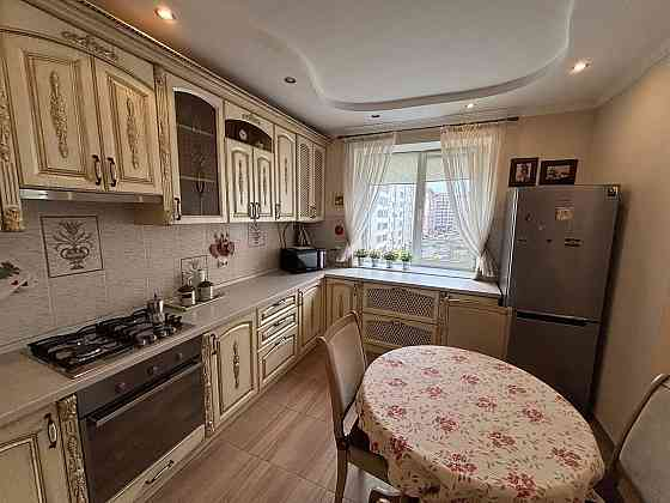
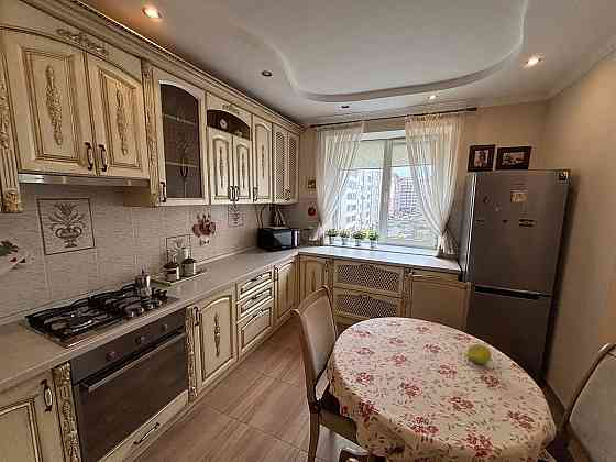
+ fruit (479, 353)
